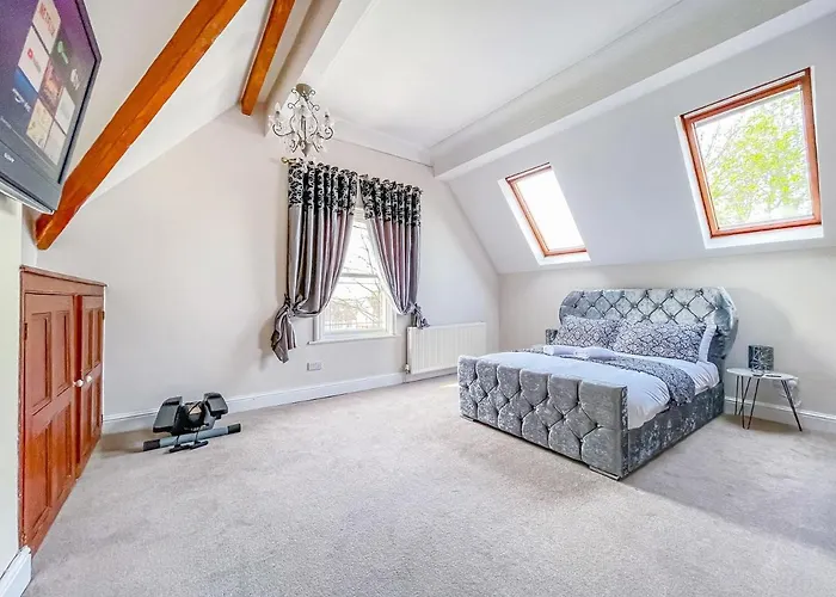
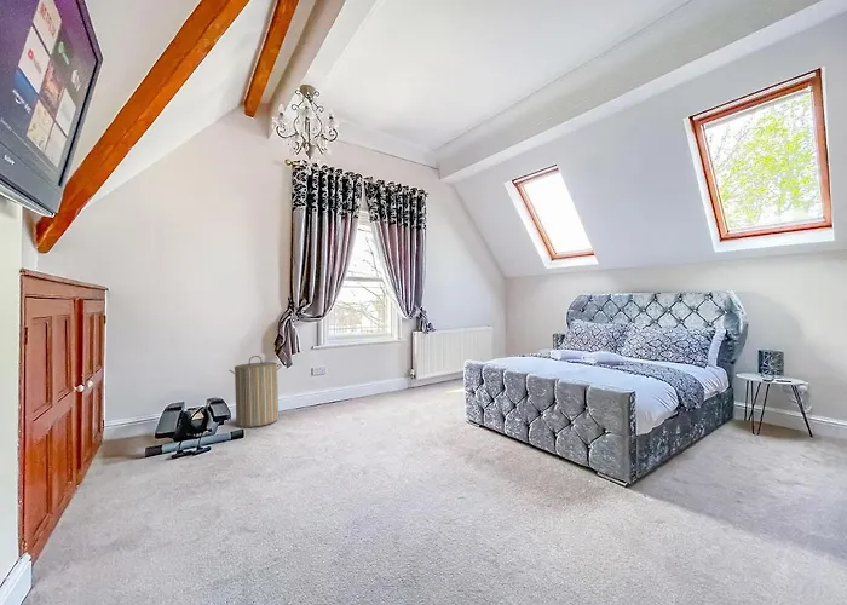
+ laundry hamper (257, 387)
